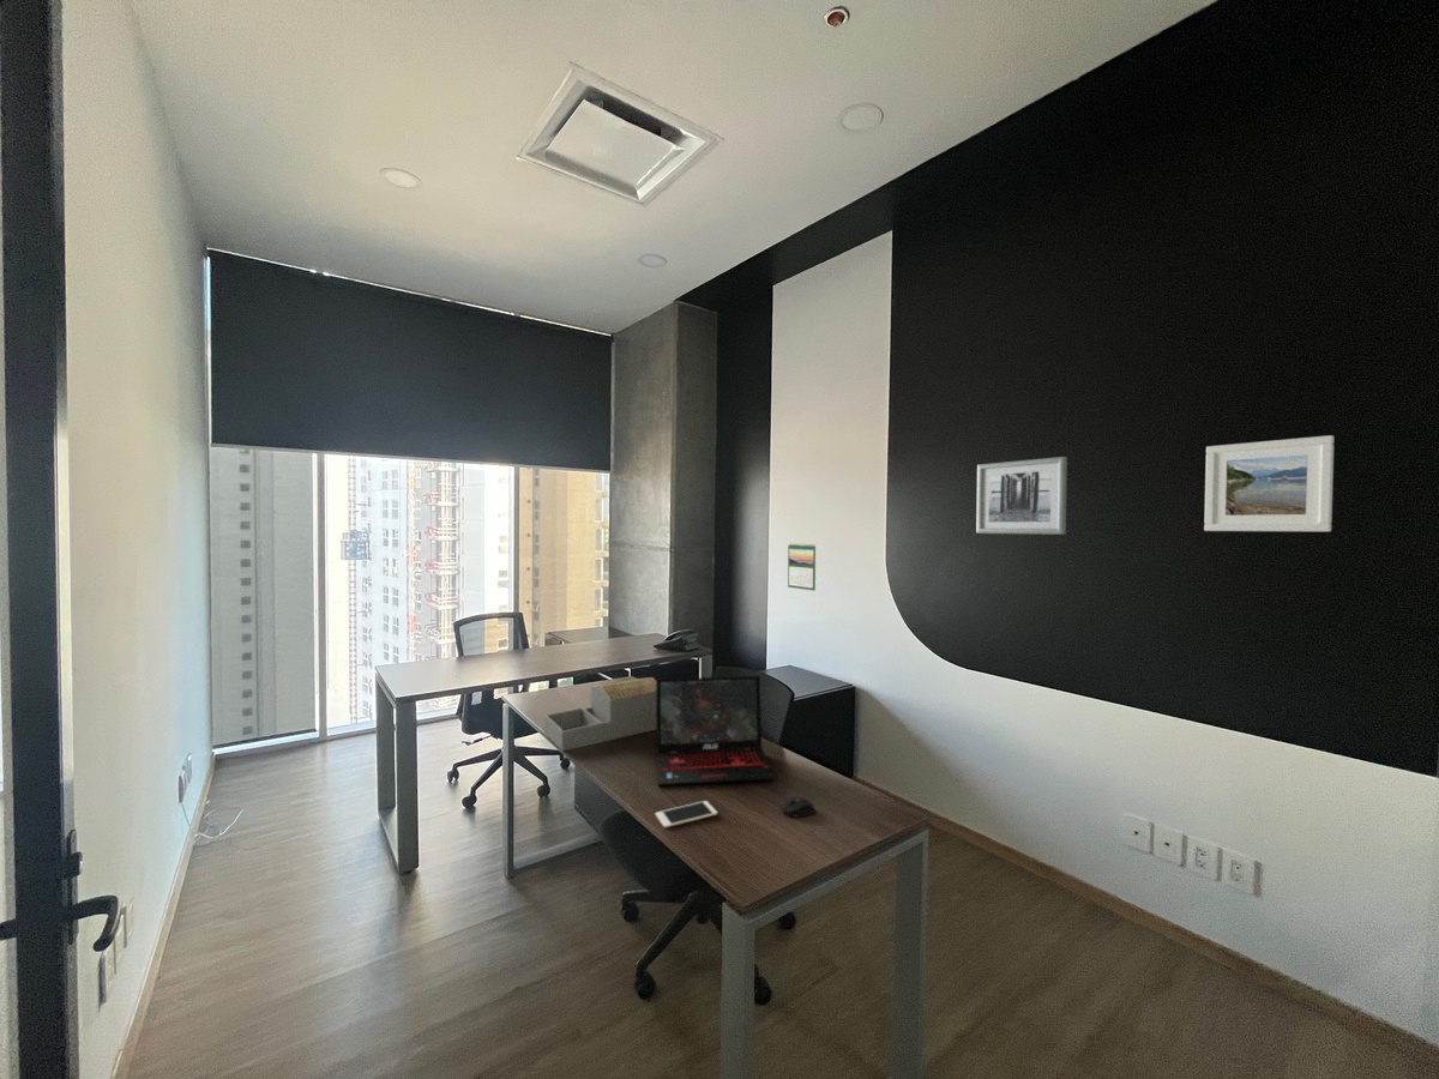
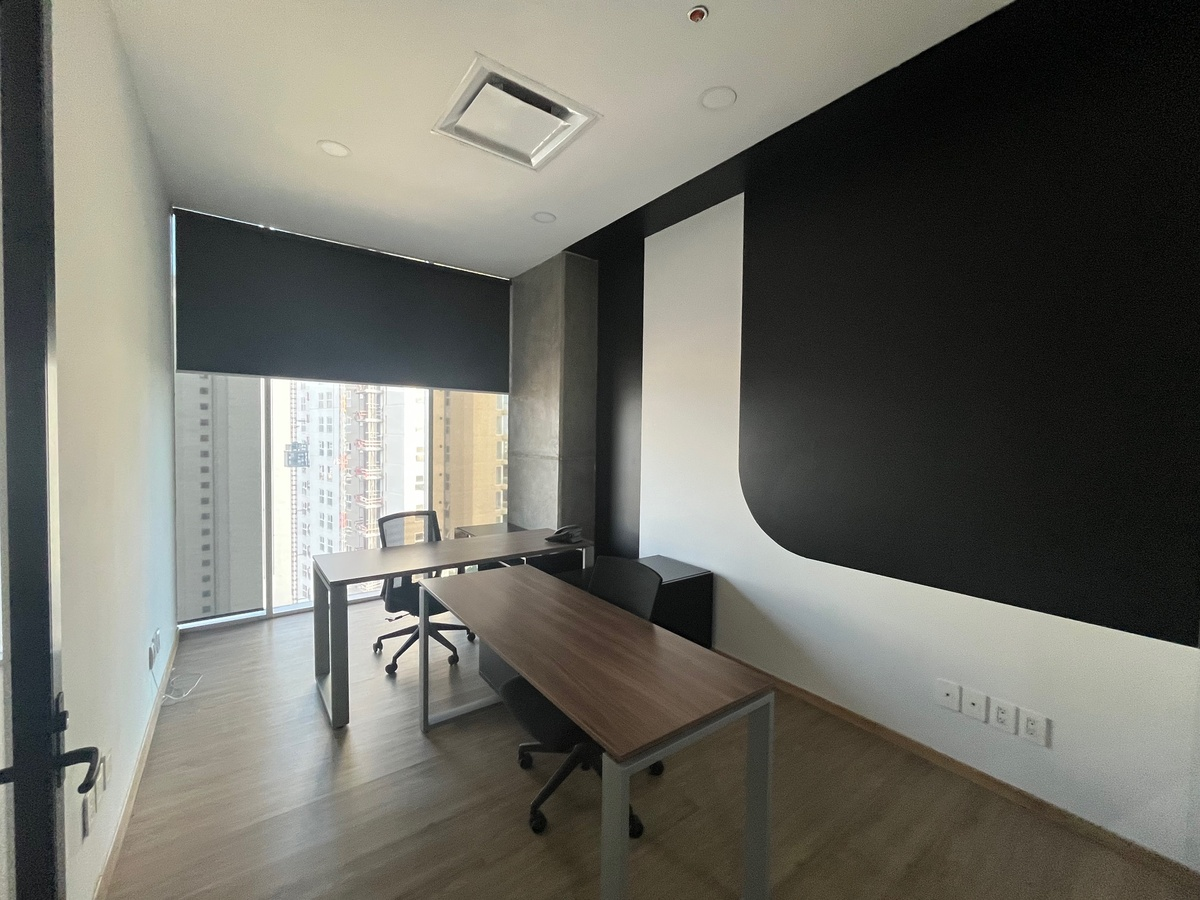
- wall art (1018, 496)
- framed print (1264, 486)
- cell phone (686, 813)
- calendar (801, 566)
- architectural model (612, 703)
- laptop (712, 727)
- mouse (799, 806)
